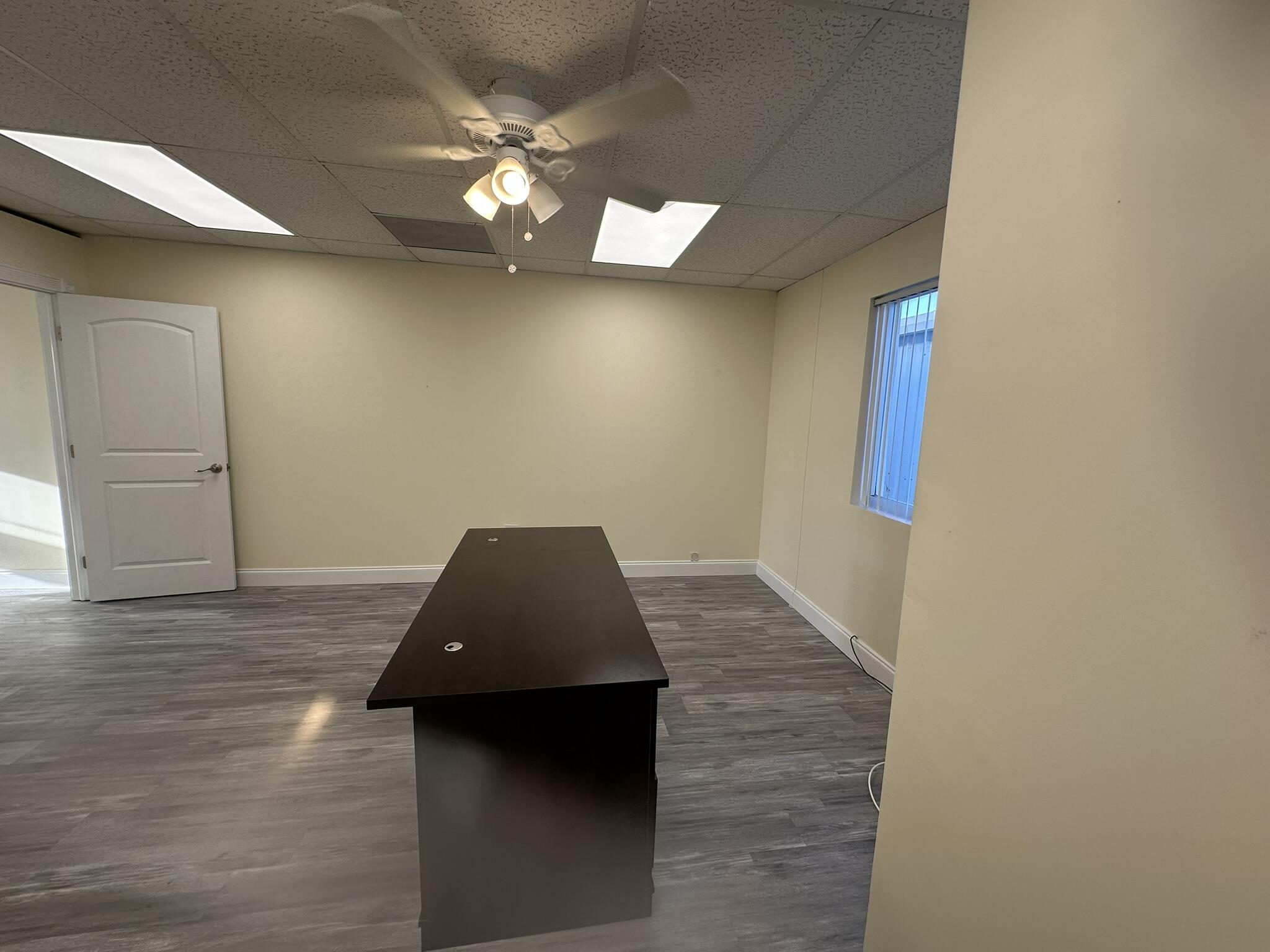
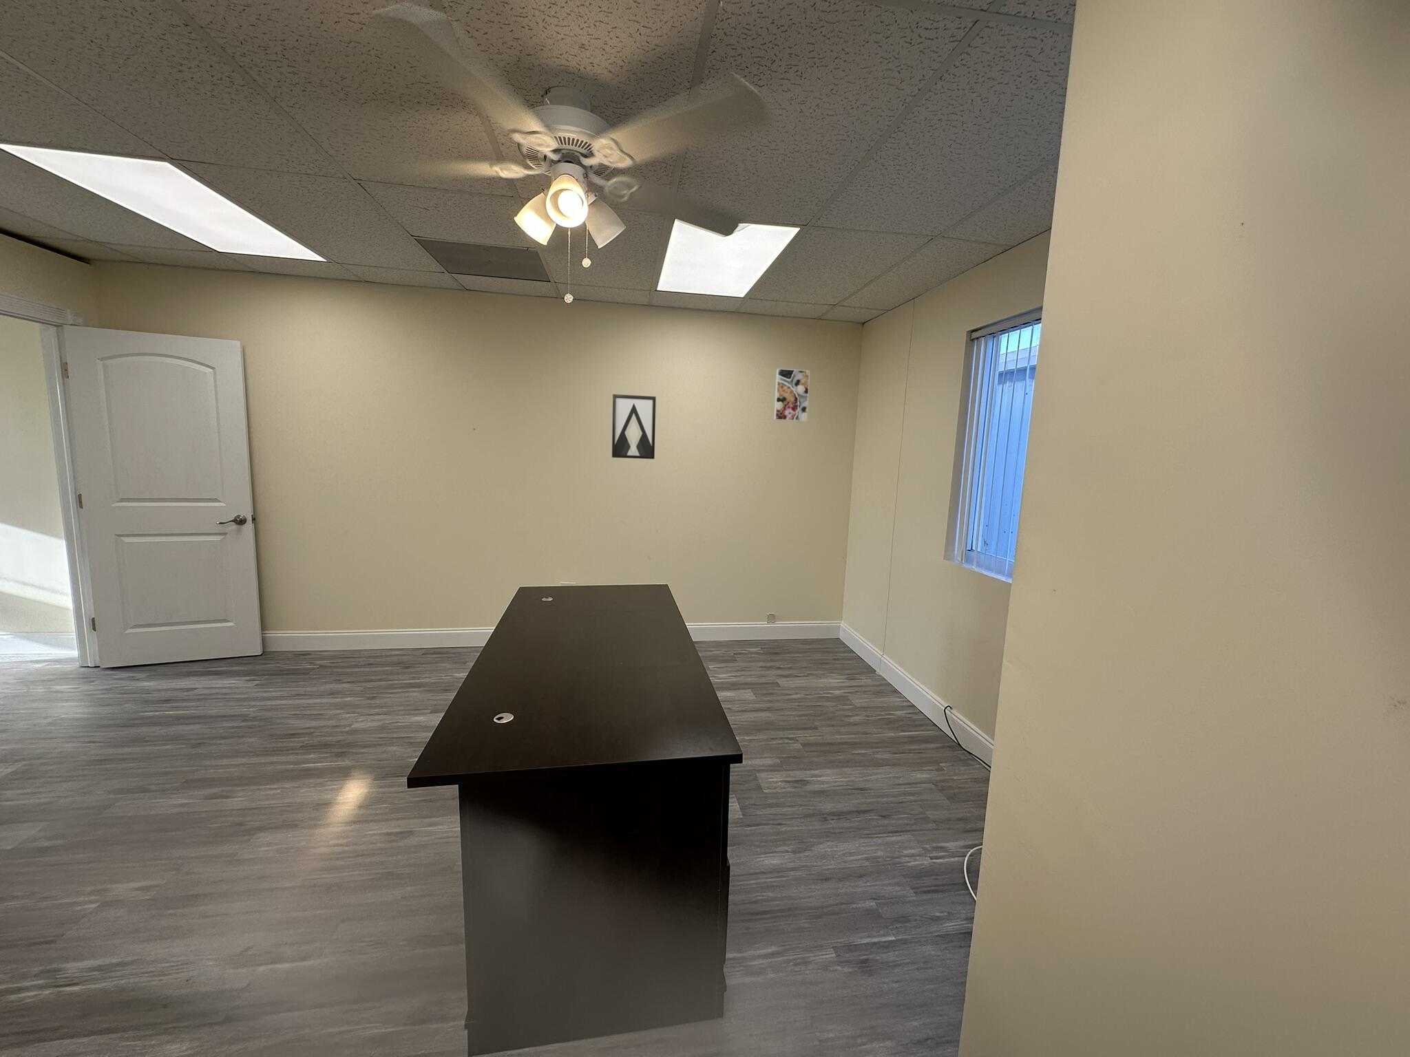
+ wall art (634, 426)
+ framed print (792, 395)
